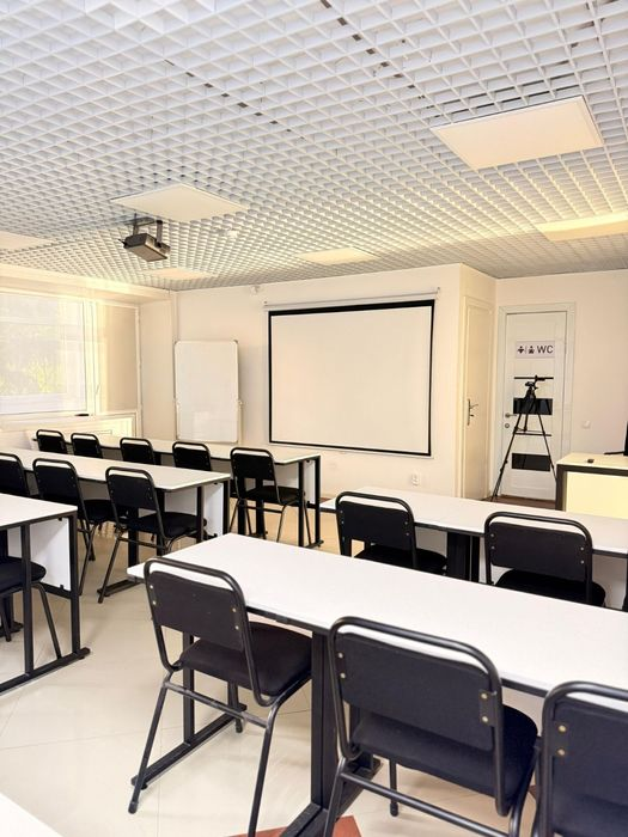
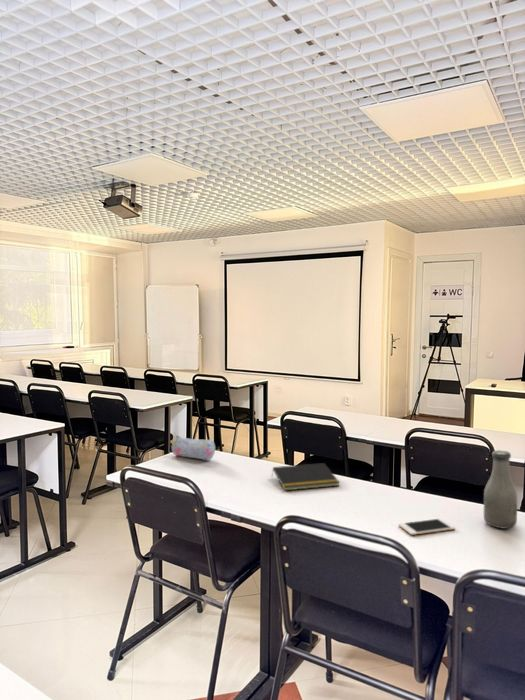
+ notepad (305, 476)
+ pencil case (193, 447)
+ cell phone (426, 526)
+ bottle (500, 488)
